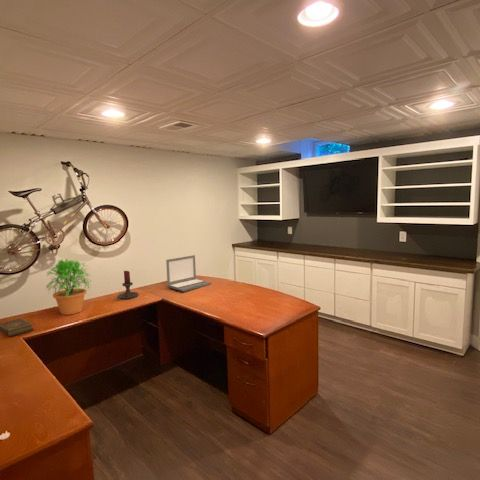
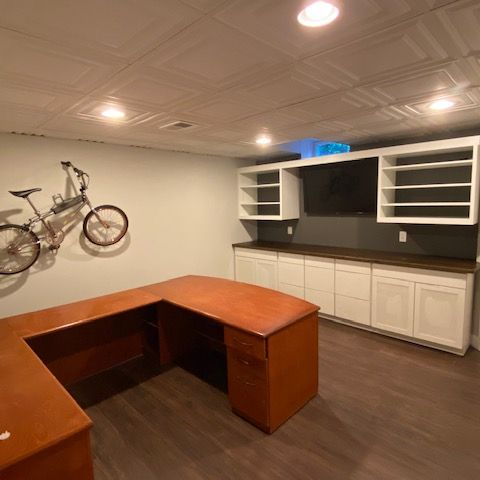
- laptop (188, 272)
- potted plant (69, 284)
- book (15, 326)
- candle holder (125, 284)
